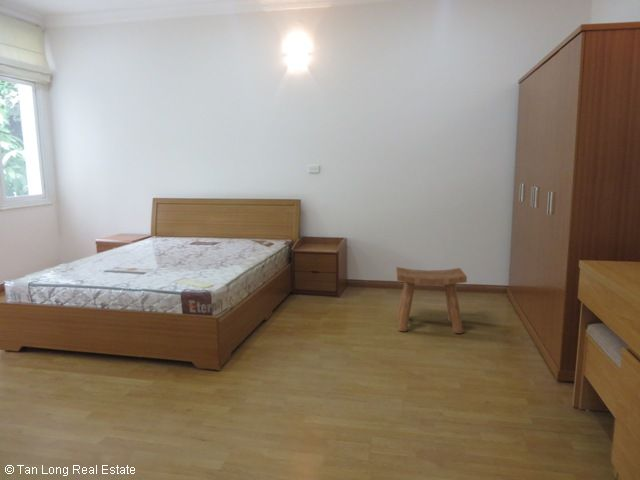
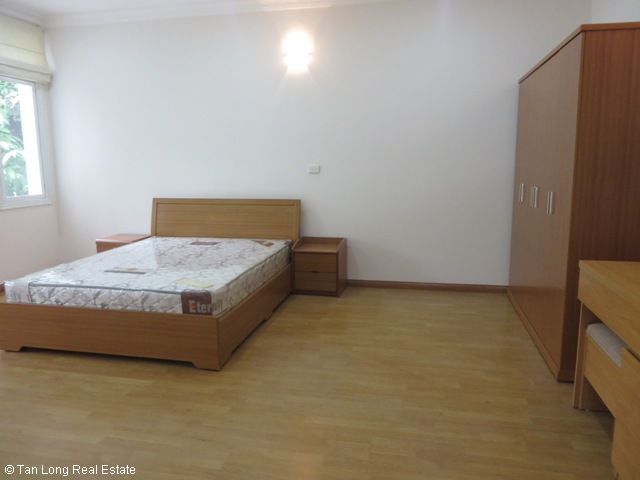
- stool (429, 284)
